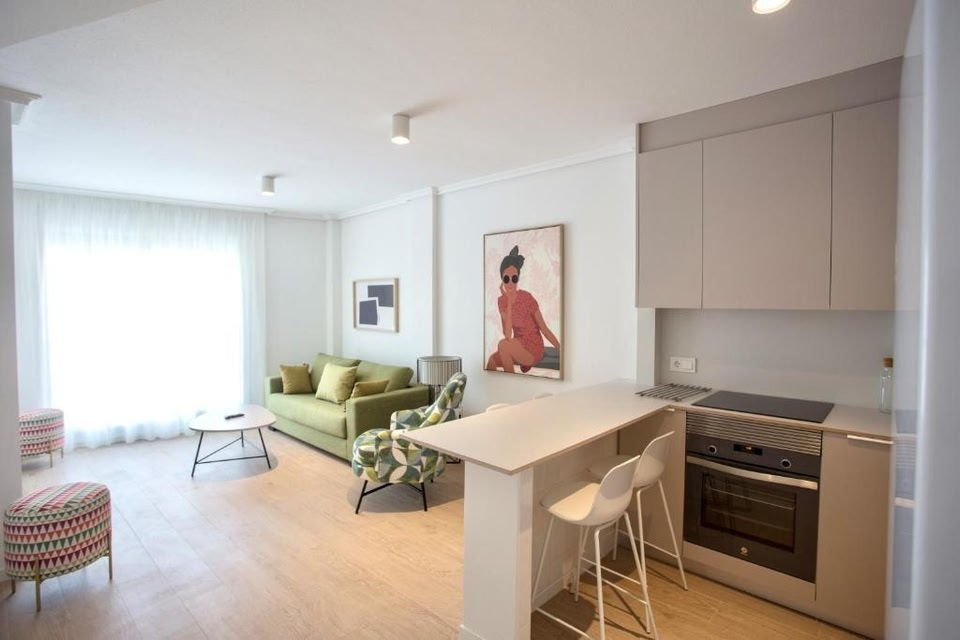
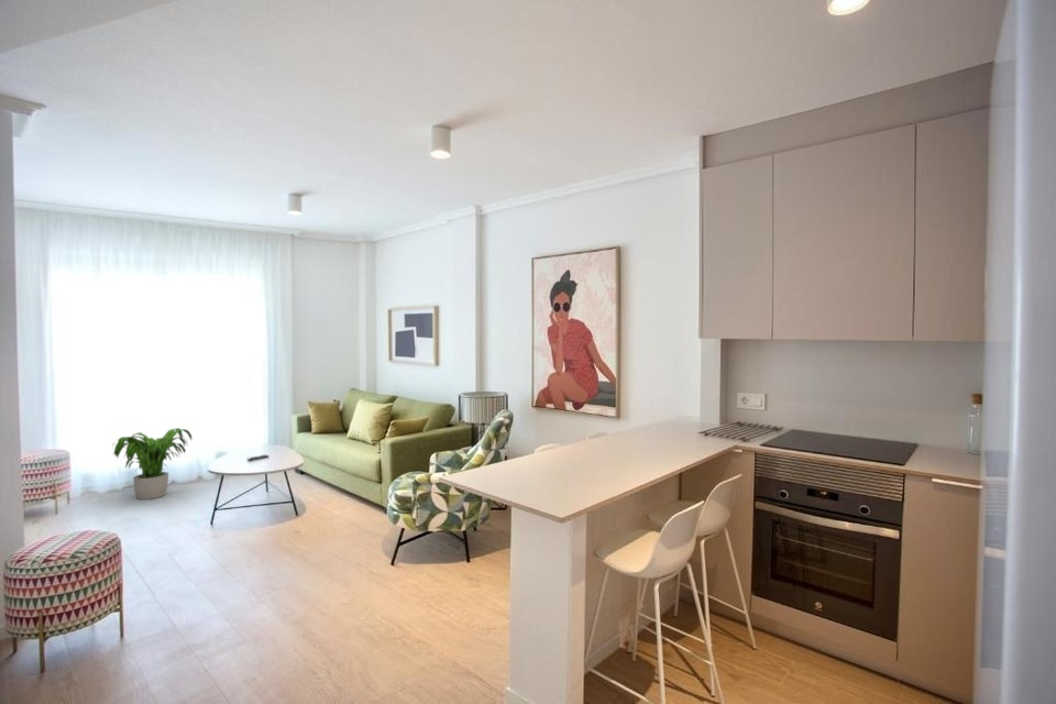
+ potted plant (154, 463)
